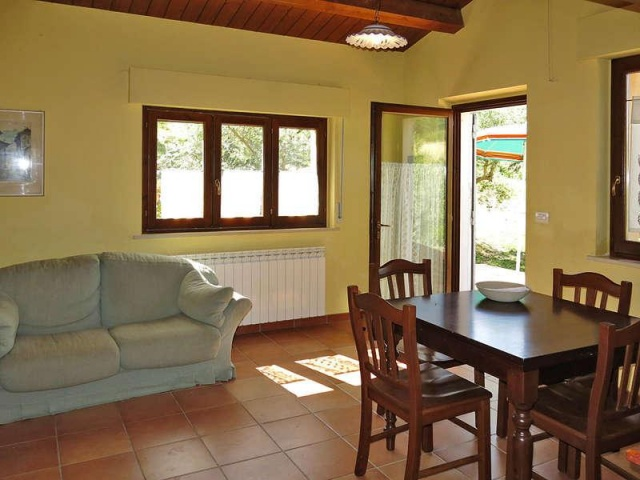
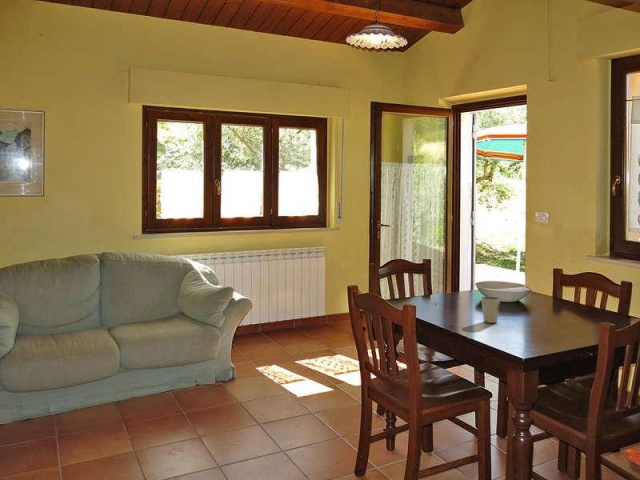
+ dixie cup (490, 309)
